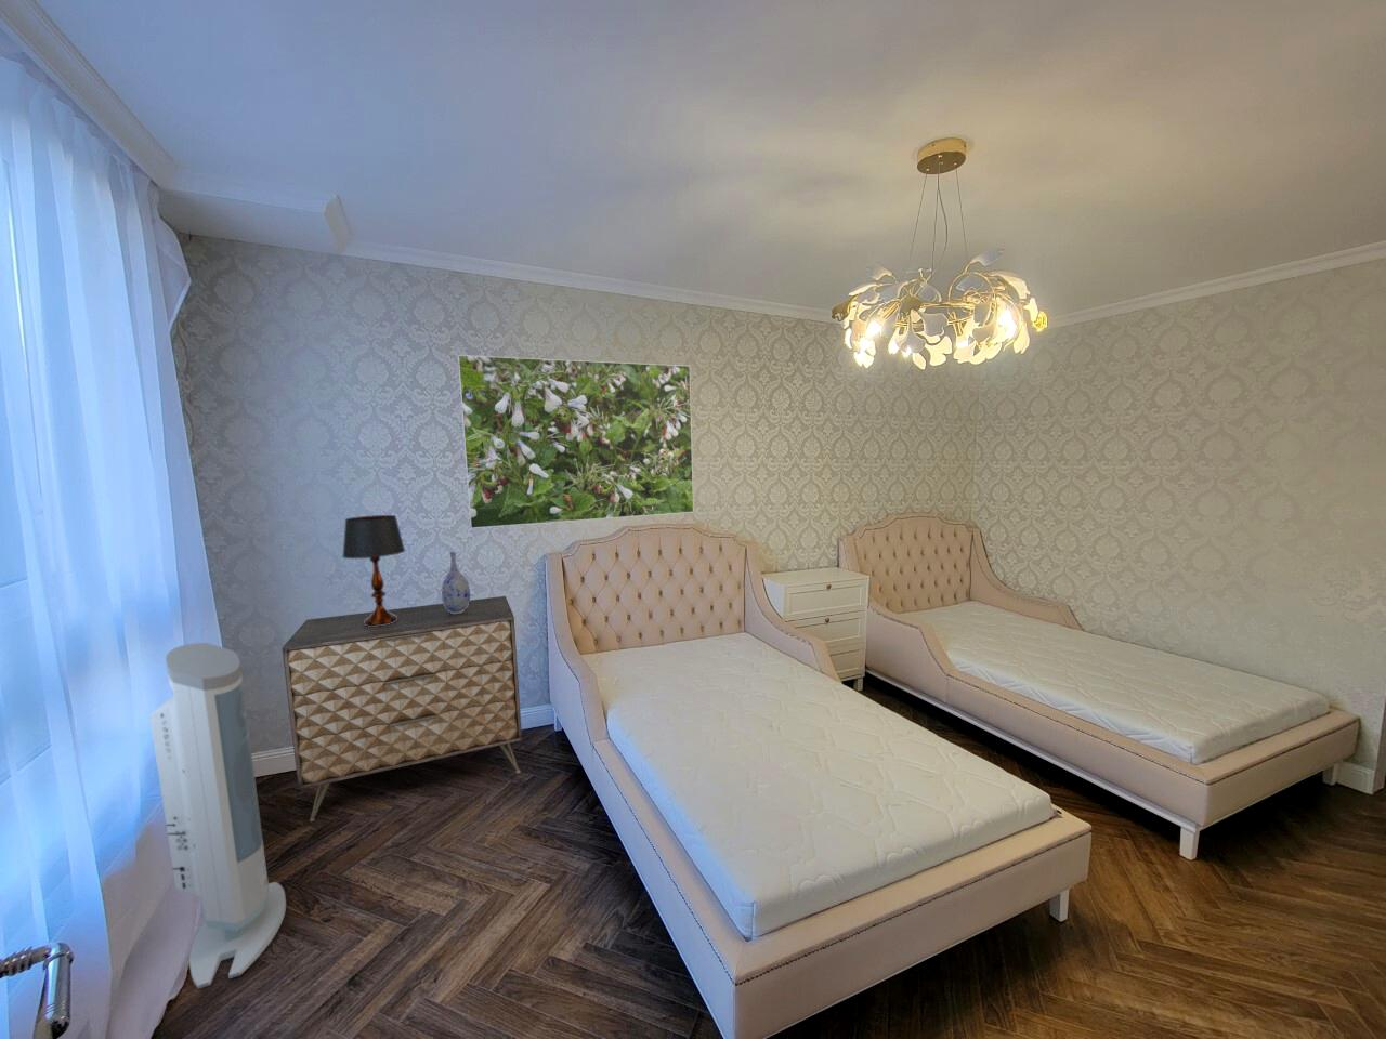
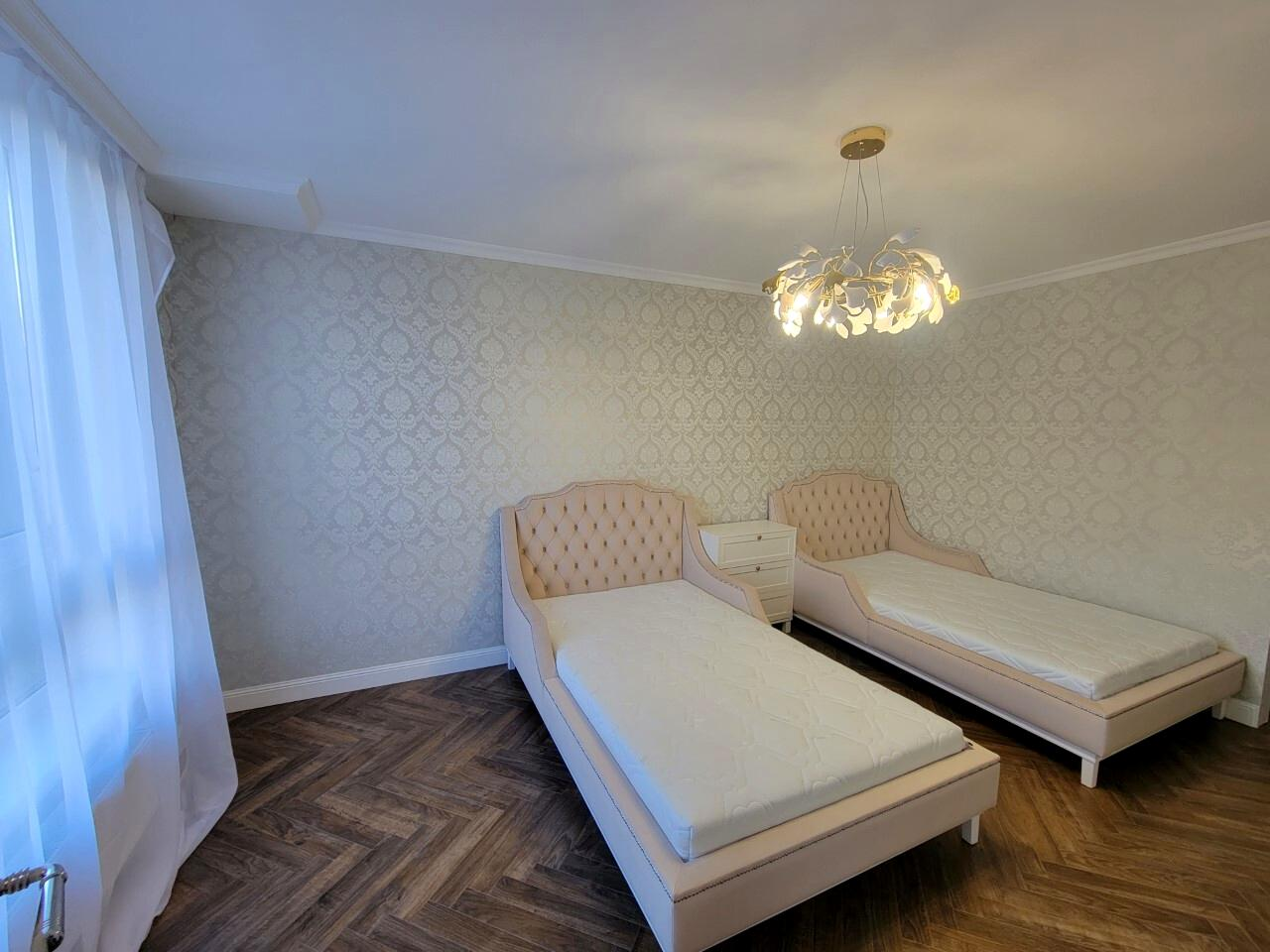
- vase (455, 582)
- dresser (416, 697)
- air purifier (220, 793)
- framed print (587, 442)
- table lamp (375, 570)
